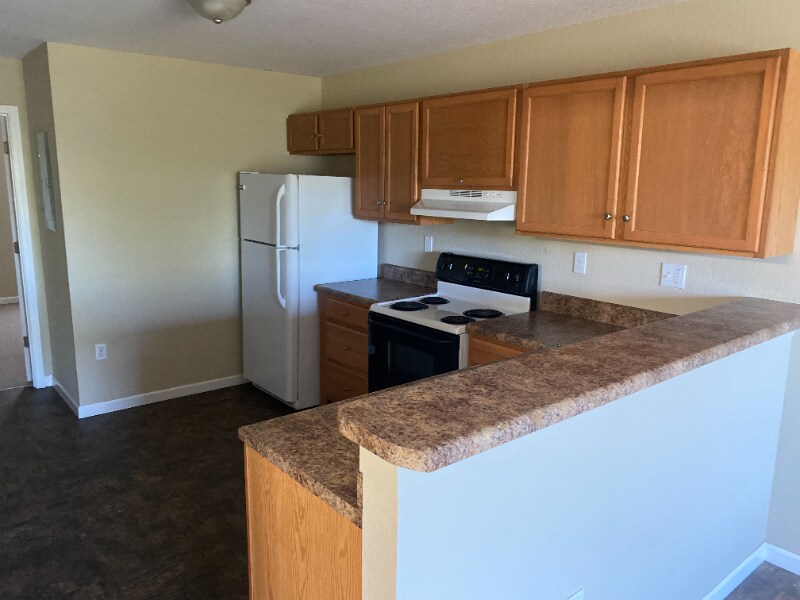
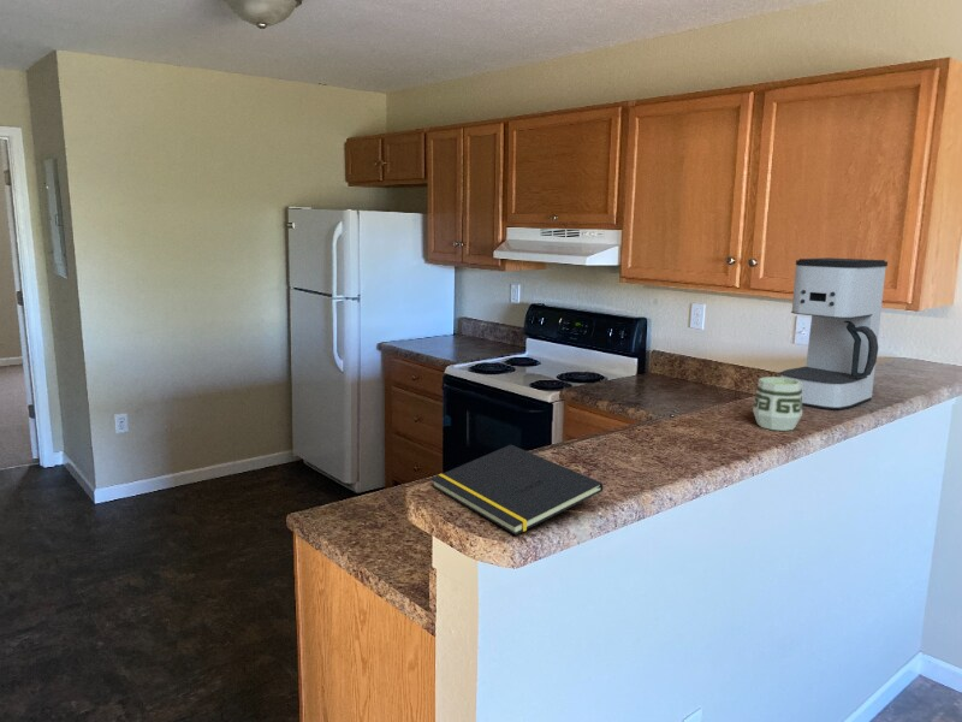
+ cup (778, 403)
+ coffee maker (836, 331)
+ notepad (512, 484)
